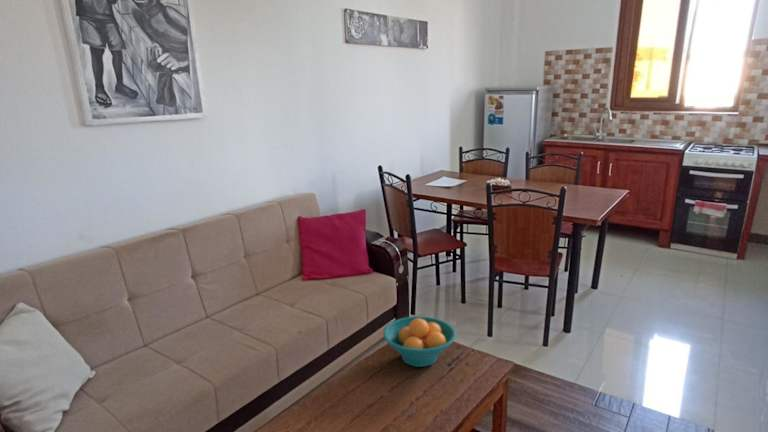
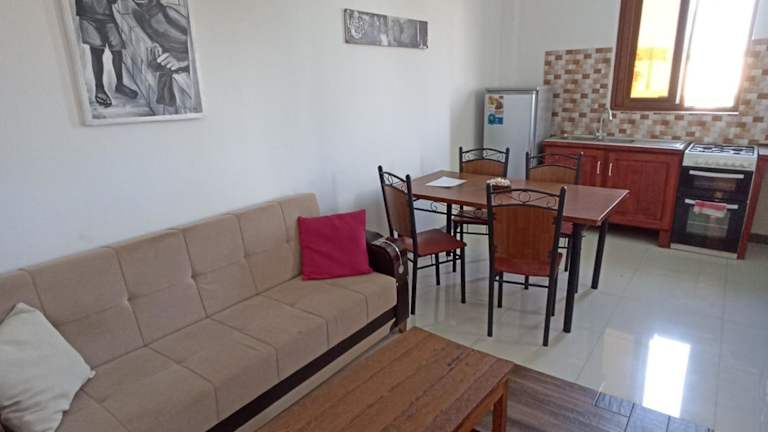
- fruit bowl (419, 339)
